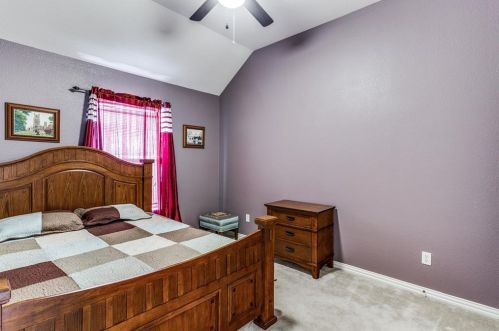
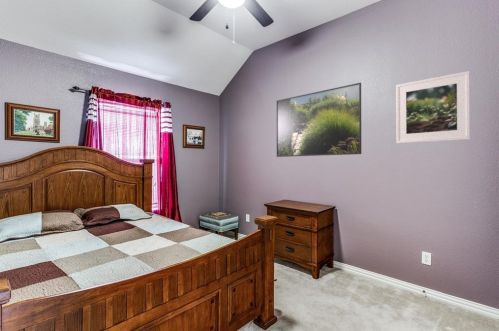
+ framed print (430, 110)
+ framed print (313, 124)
